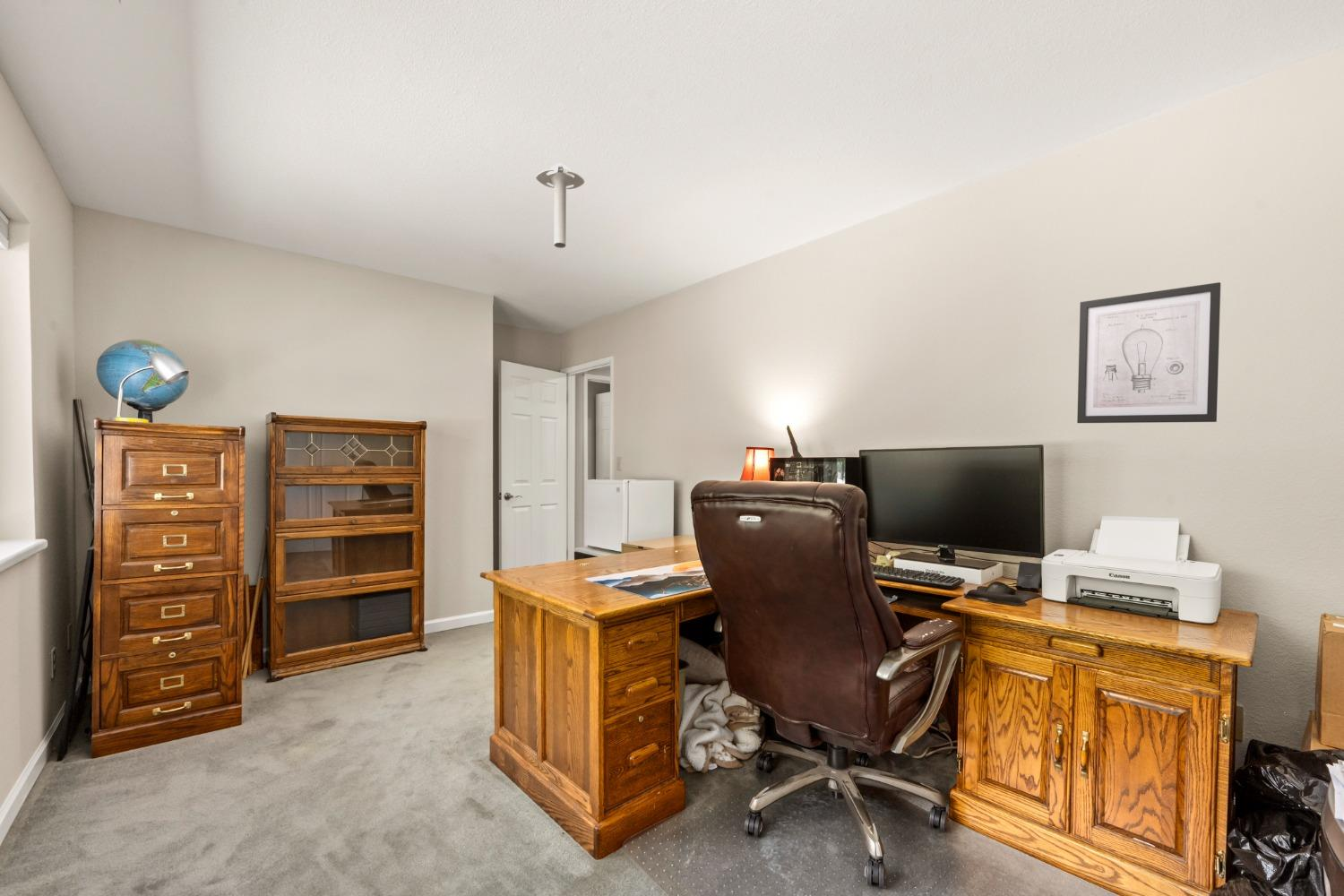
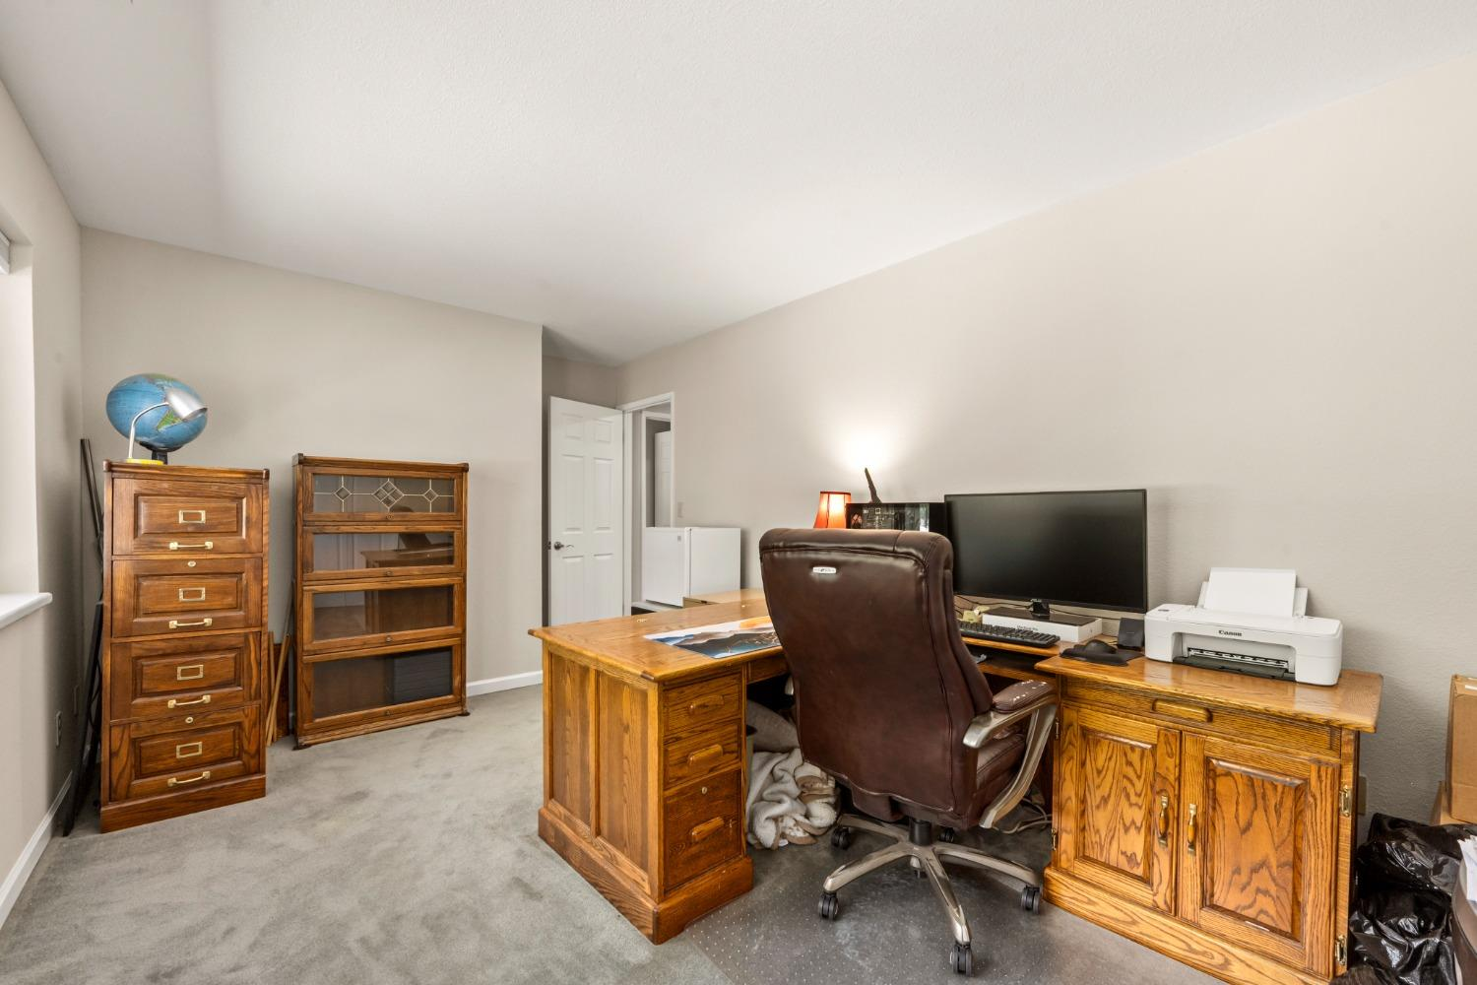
- wall art (1143, 358)
- ceiling light (560, 206)
